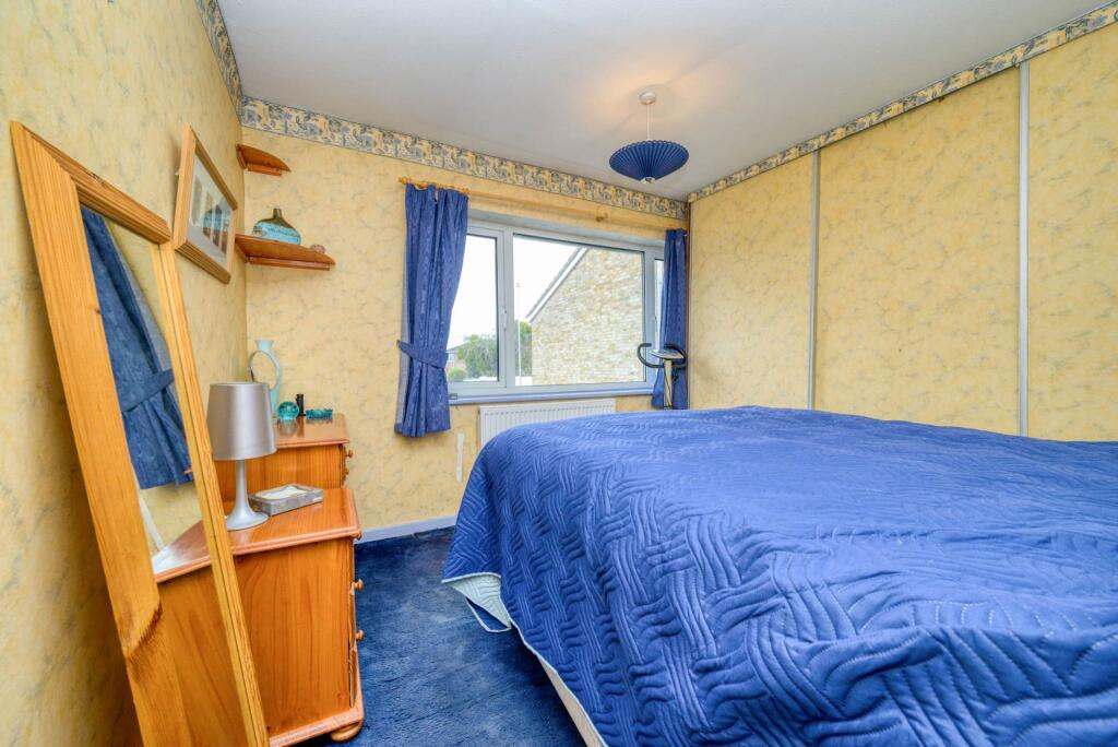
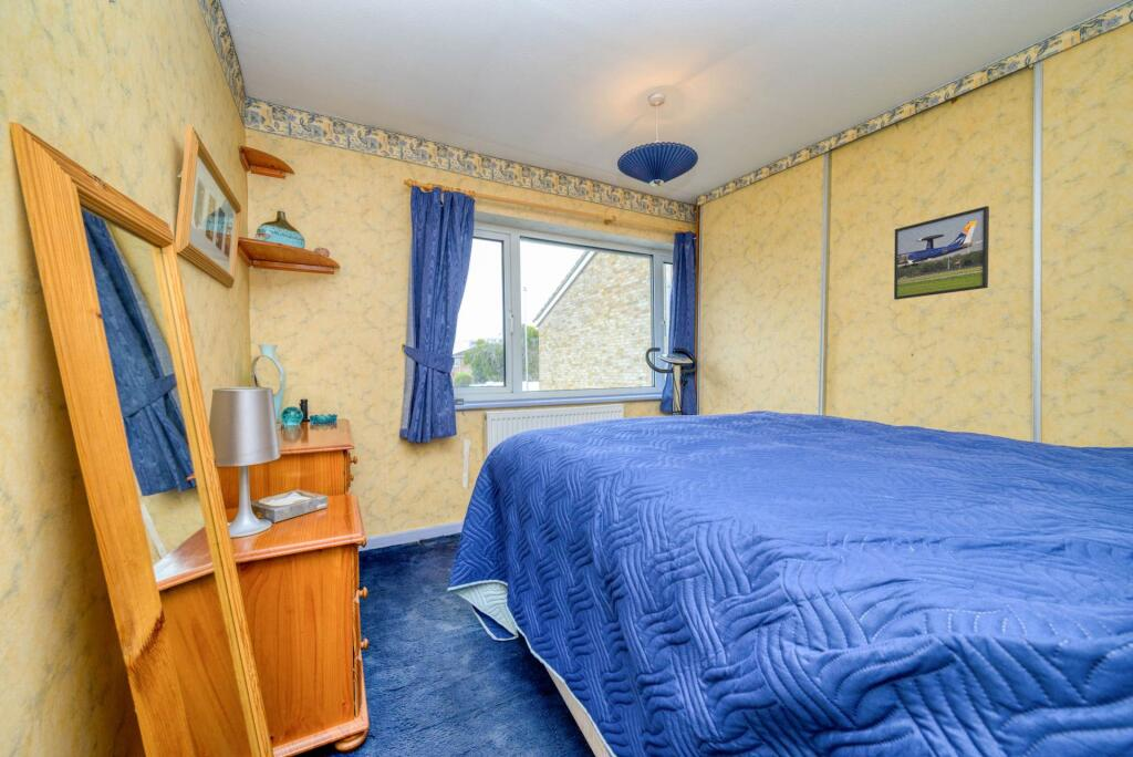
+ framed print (937, 256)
